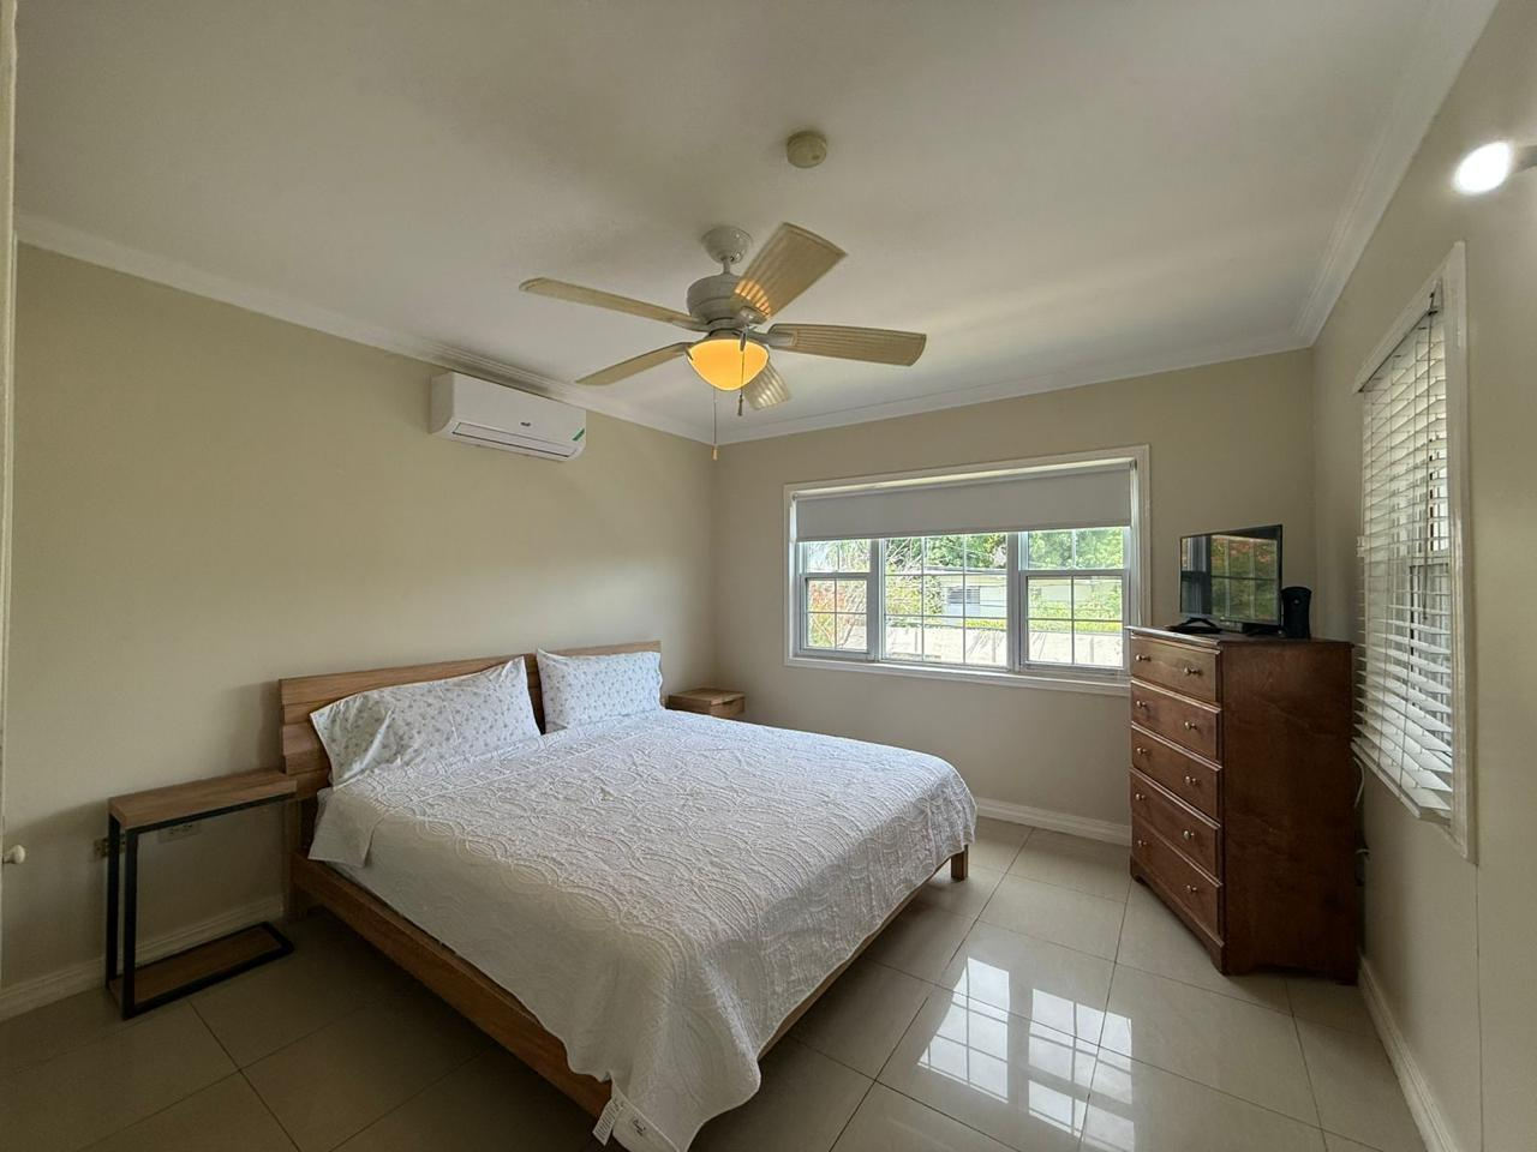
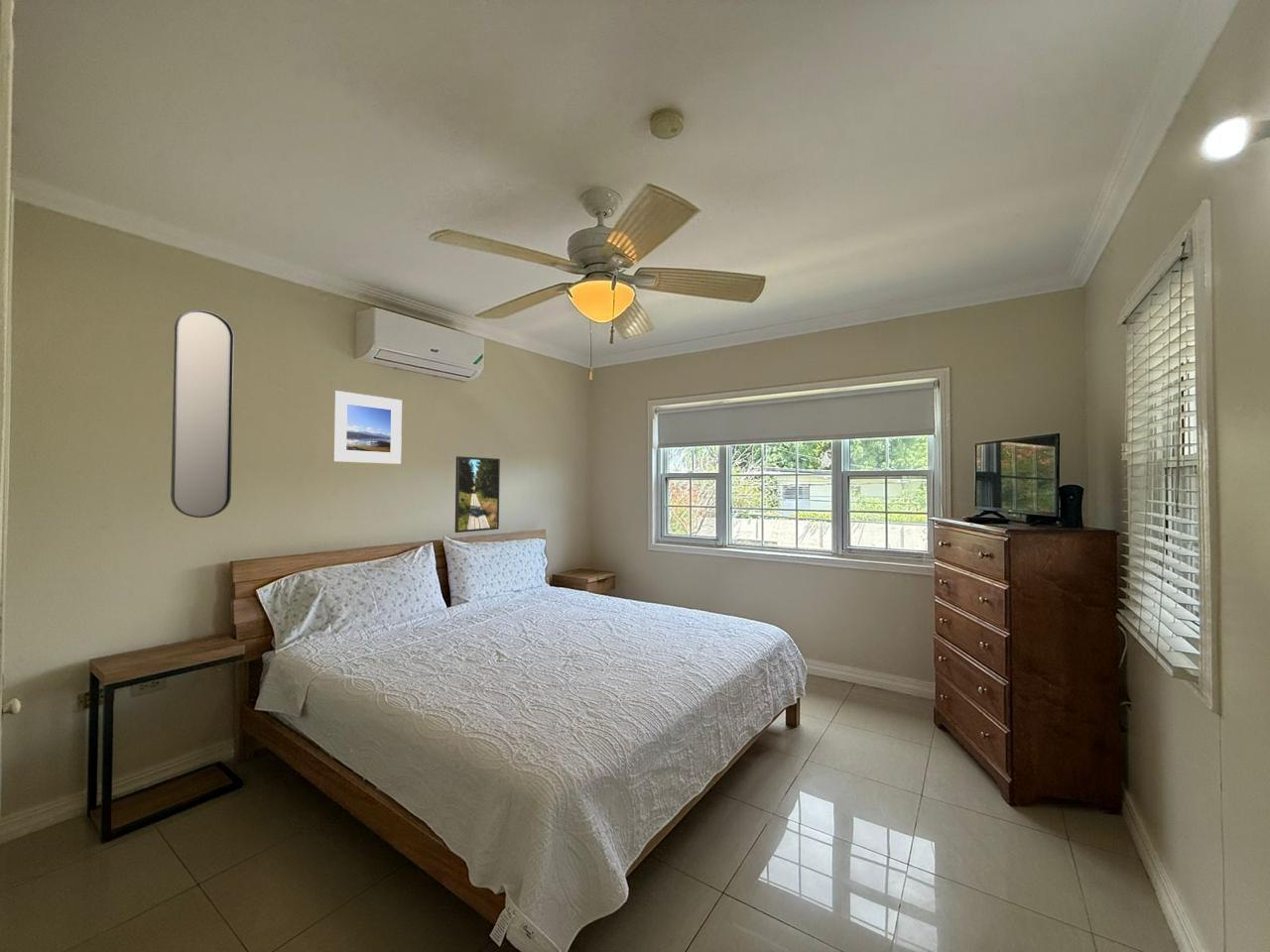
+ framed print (478, 494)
+ home mirror (203, 414)
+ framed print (368, 428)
